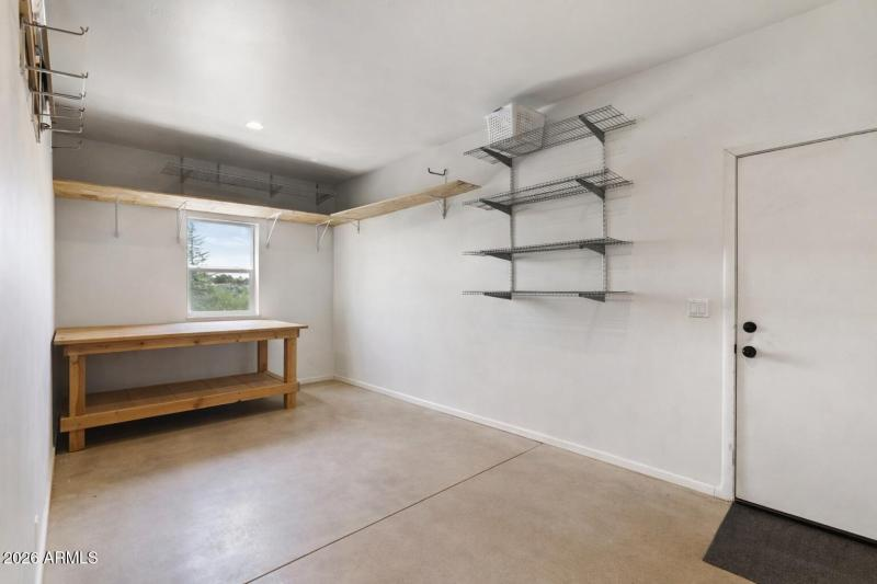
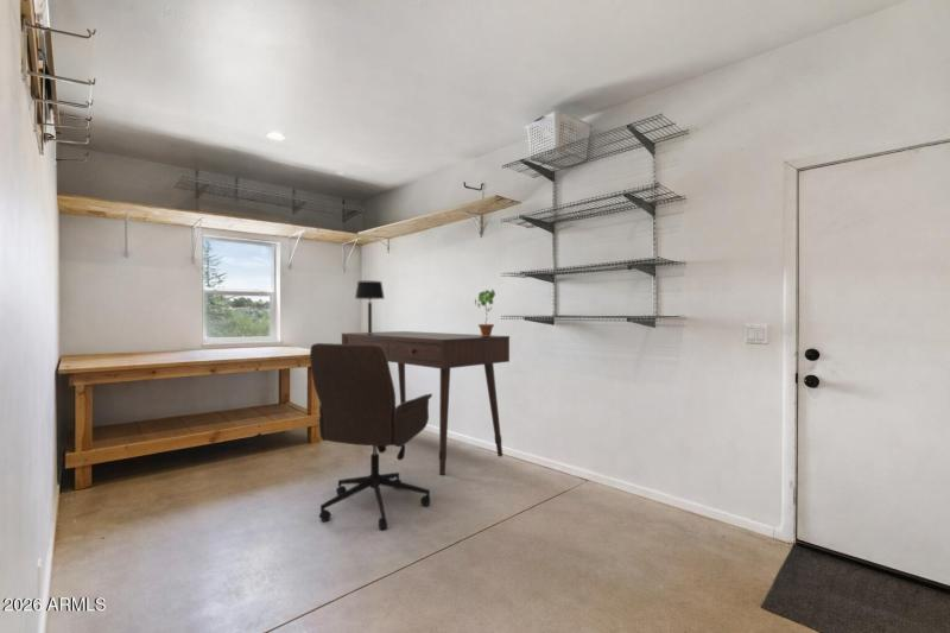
+ table lamp (369, 308)
+ potted plant (486, 312)
+ office chair (373, 424)
+ desk (405, 392)
